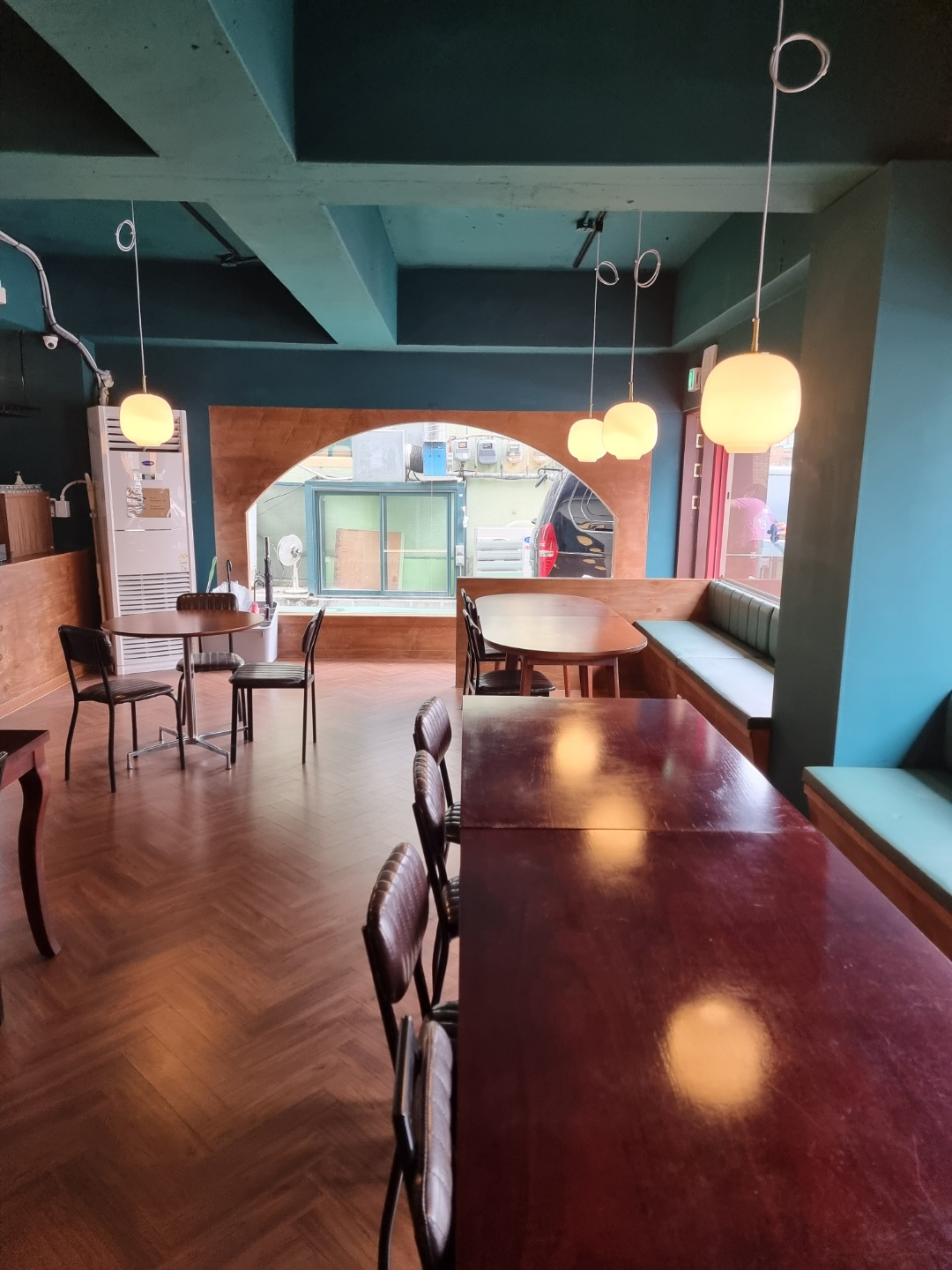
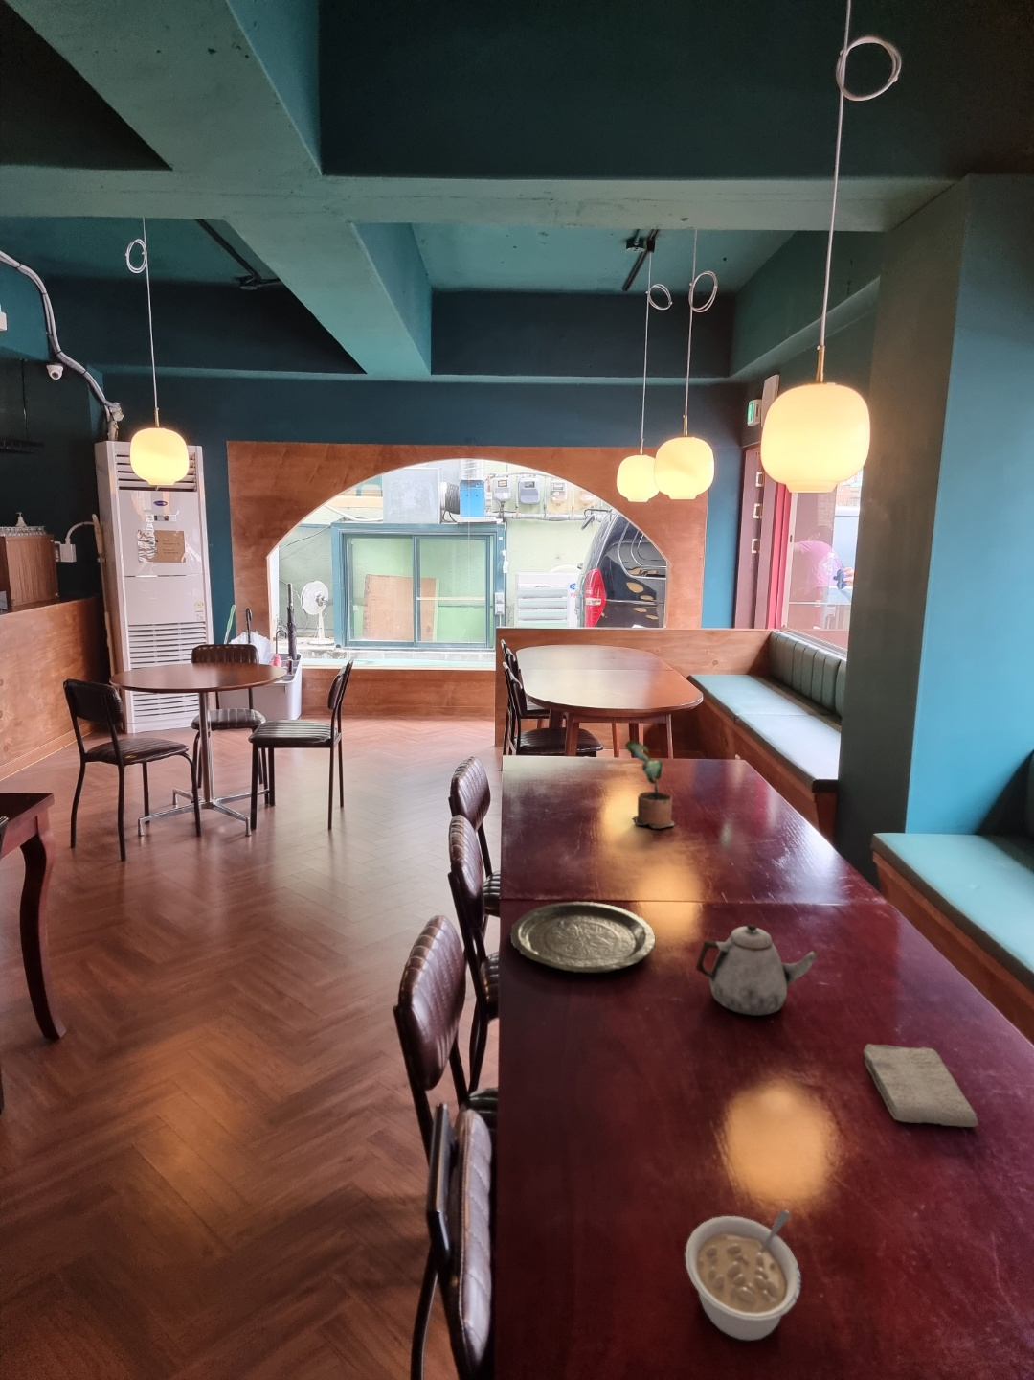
+ teapot (757, 962)
+ legume (740, 1275)
+ plate (582, 937)
+ potted plant (651, 782)
+ washcloth (916, 1081)
